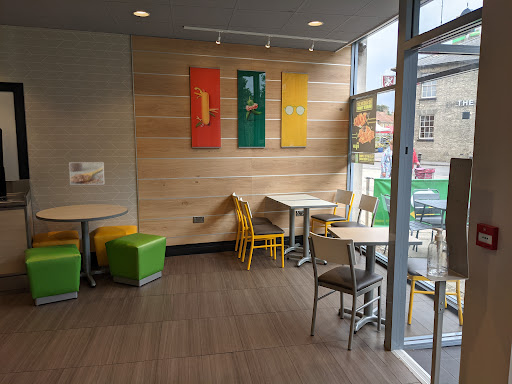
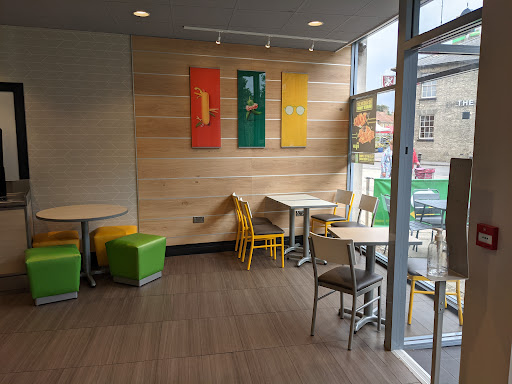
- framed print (87, 173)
